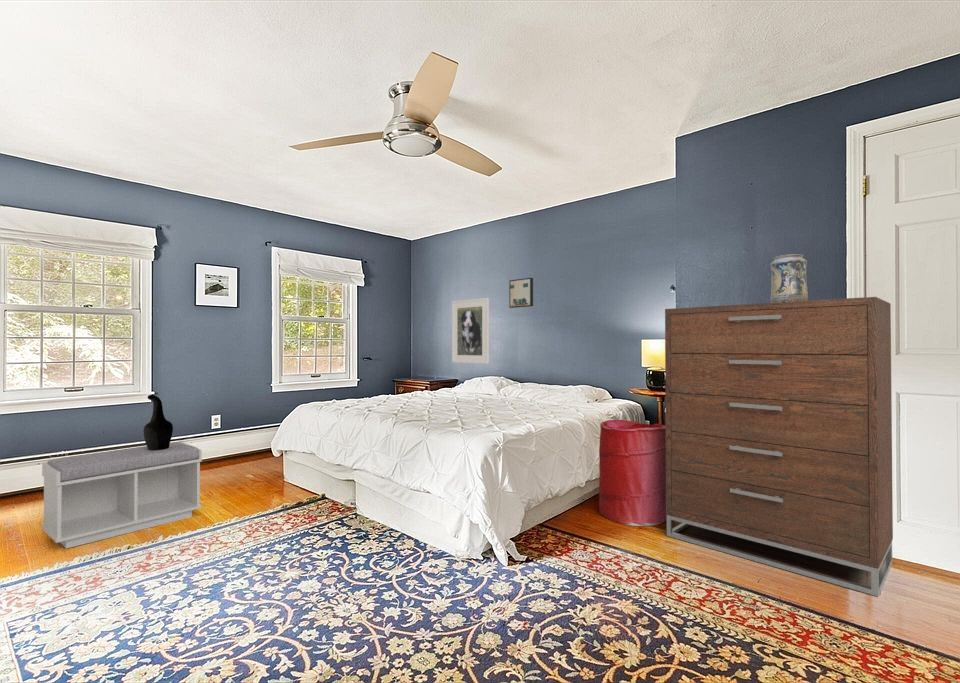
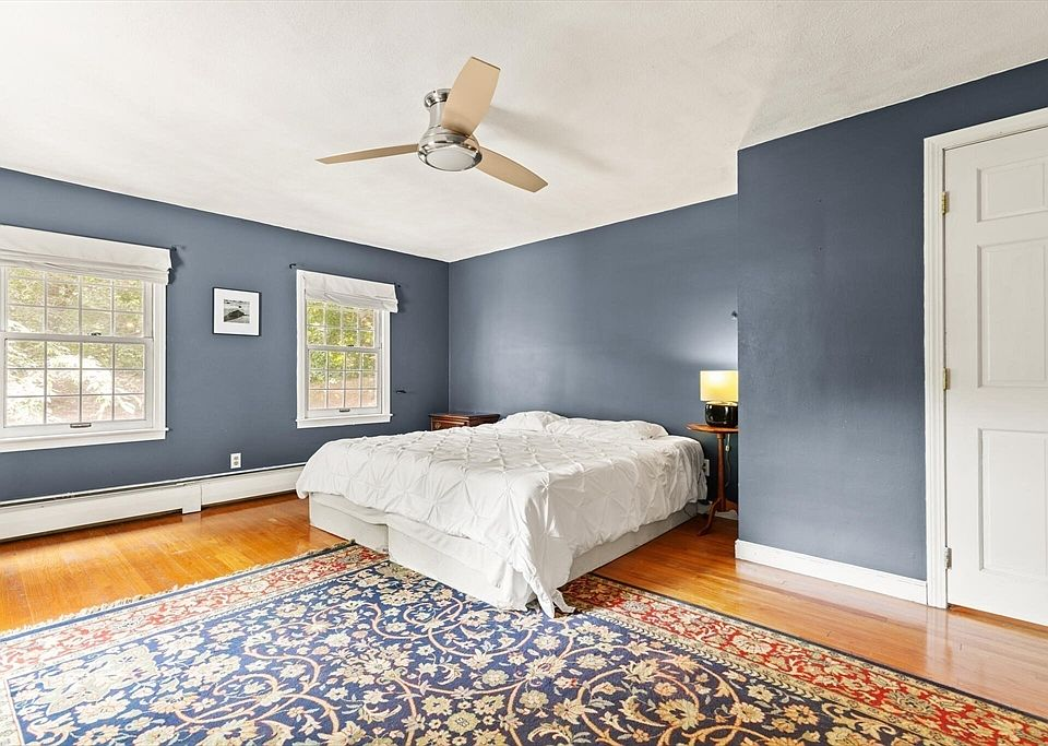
- decorative vase (158, 420)
- bench (126, 488)
- wall art (521, 293)
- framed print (469, 331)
- decorative vase (788, 281)
- dresser (770, 427)
- laundry hamper (634, 467)
